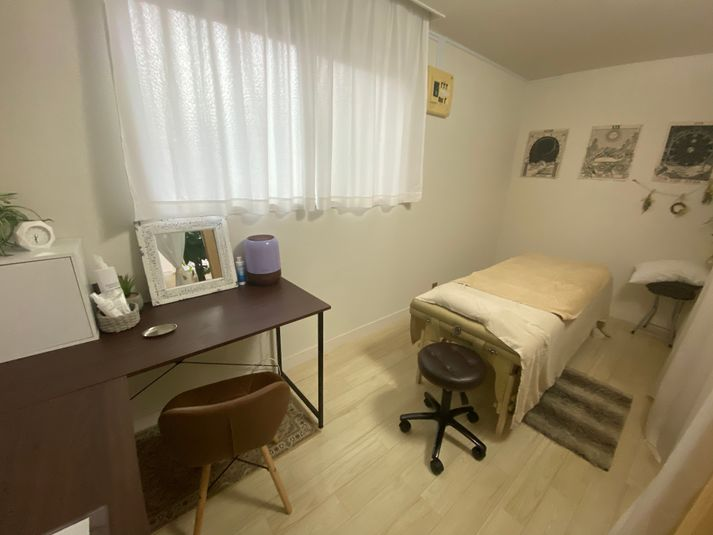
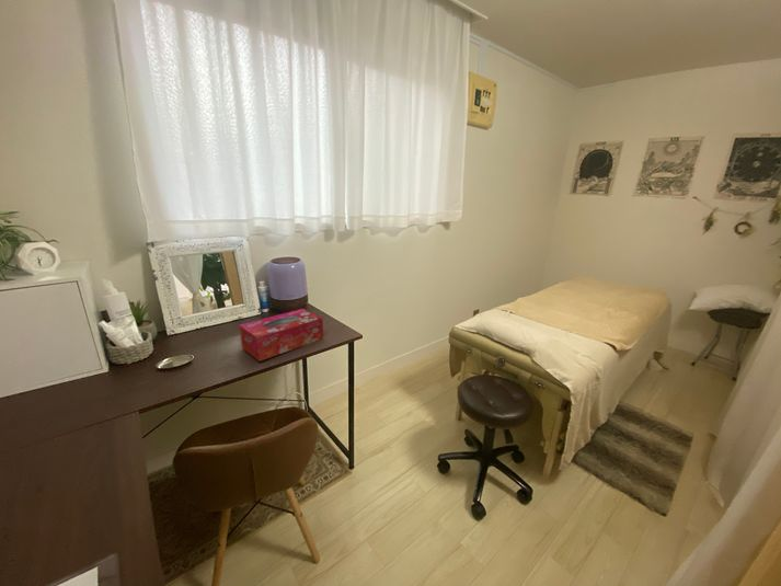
+ tissue box (283, 332)
